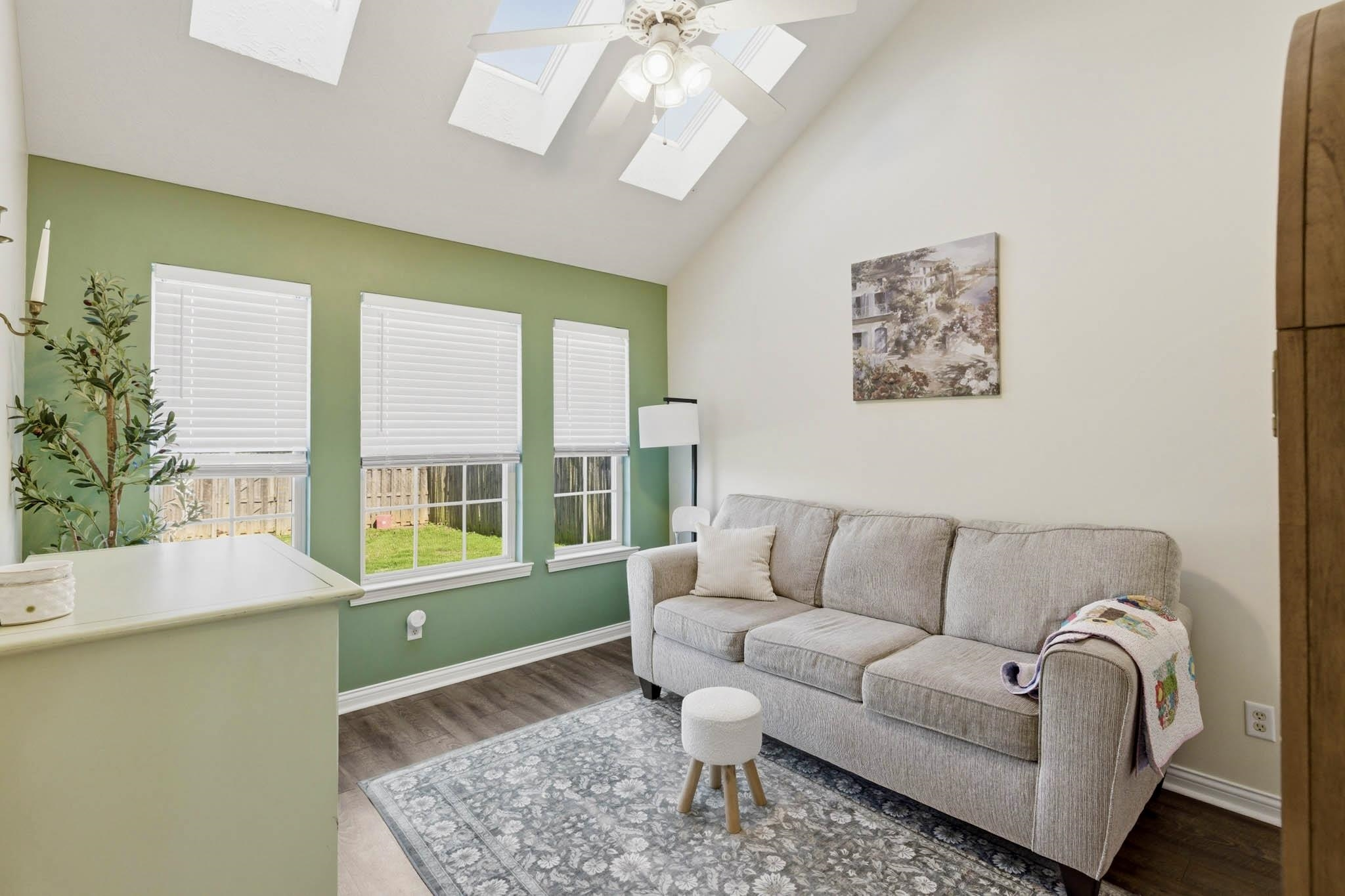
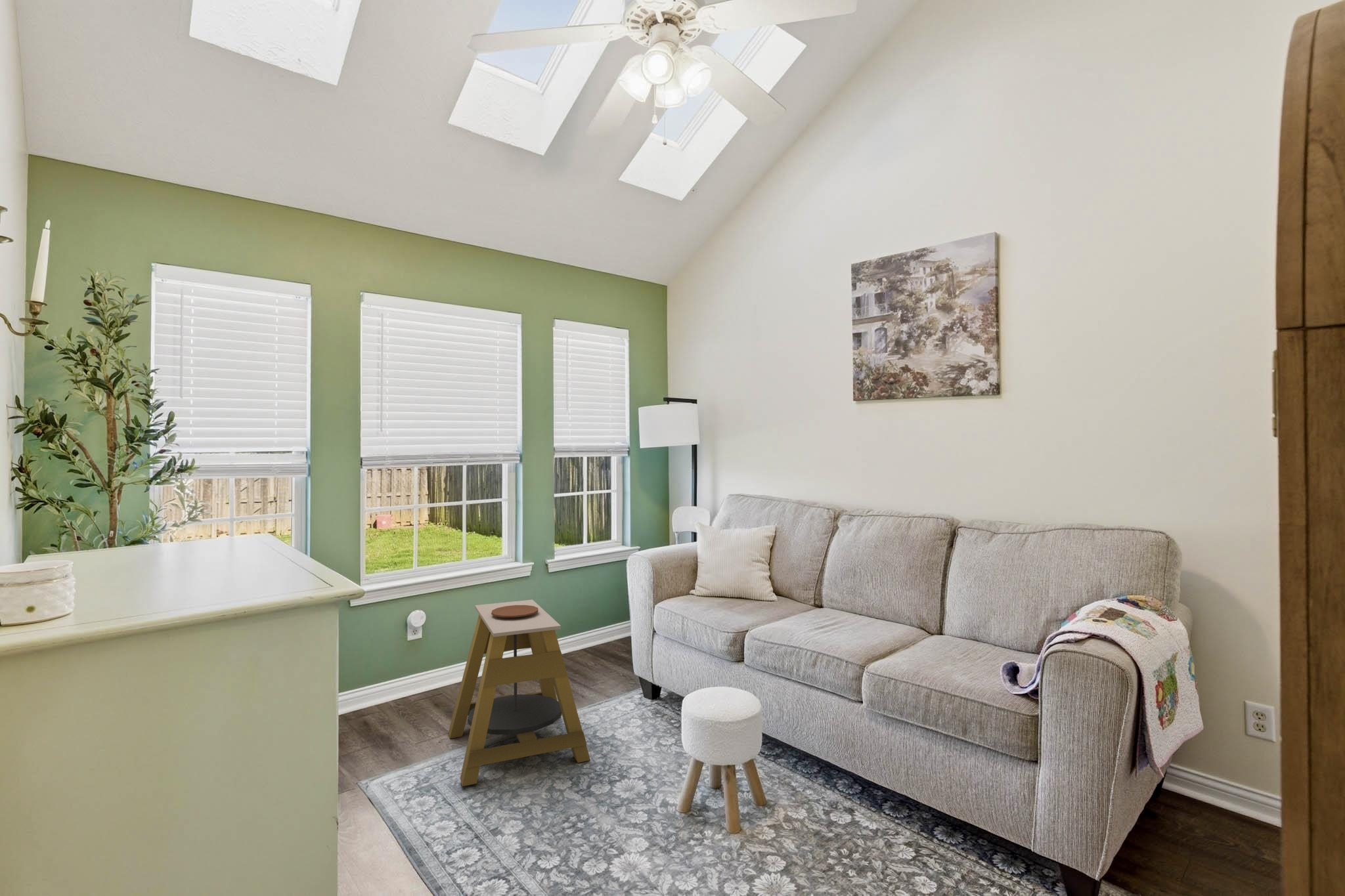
+ side table (515, 677)
